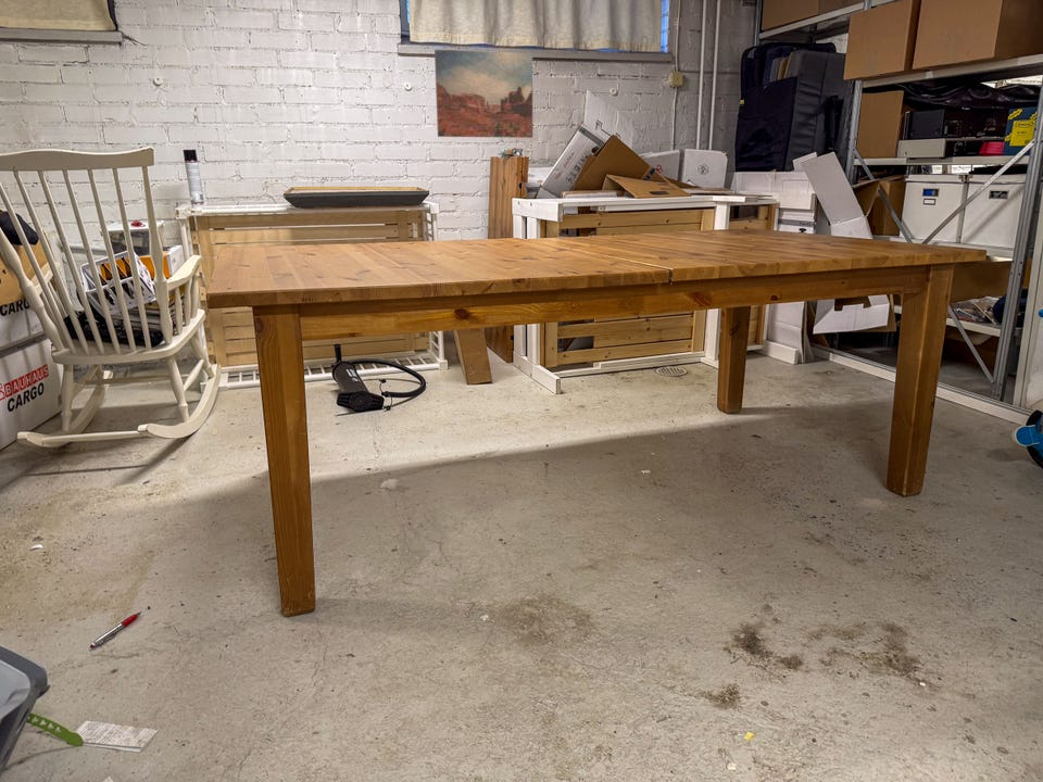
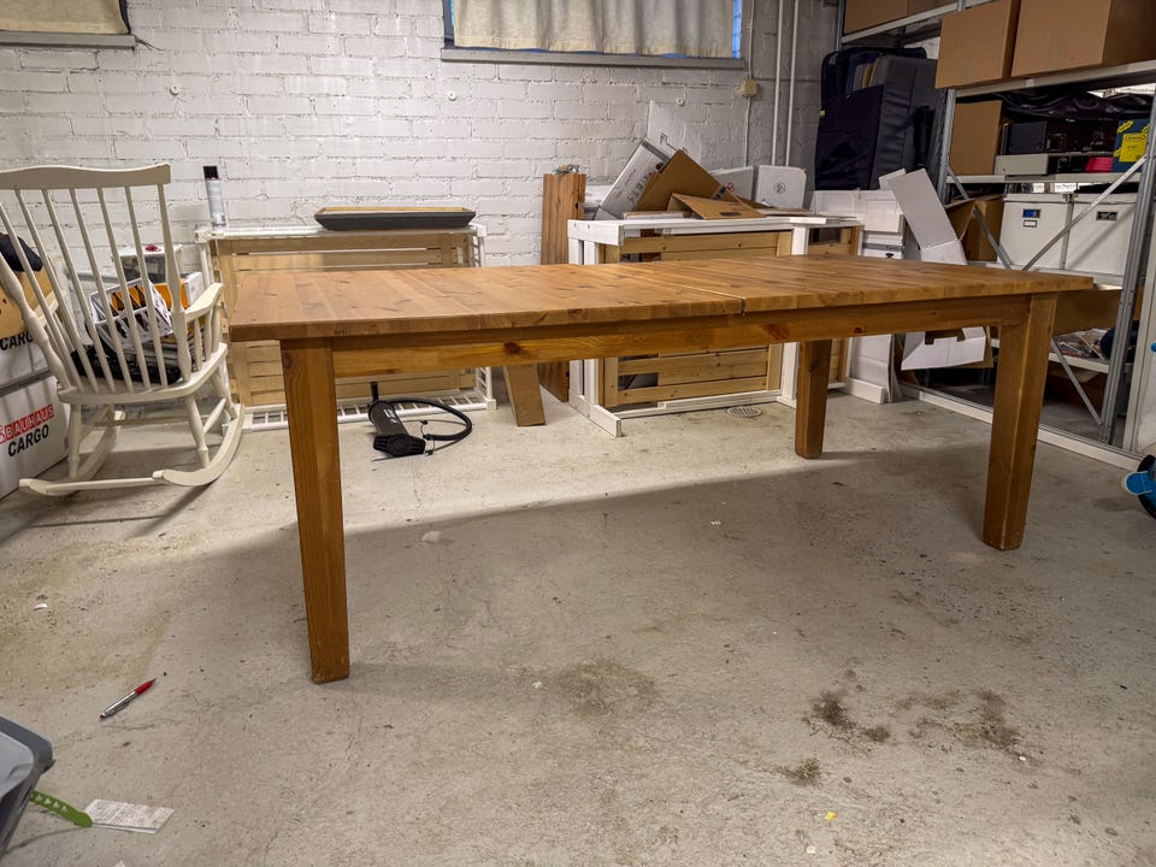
- wall art (485, 94)
